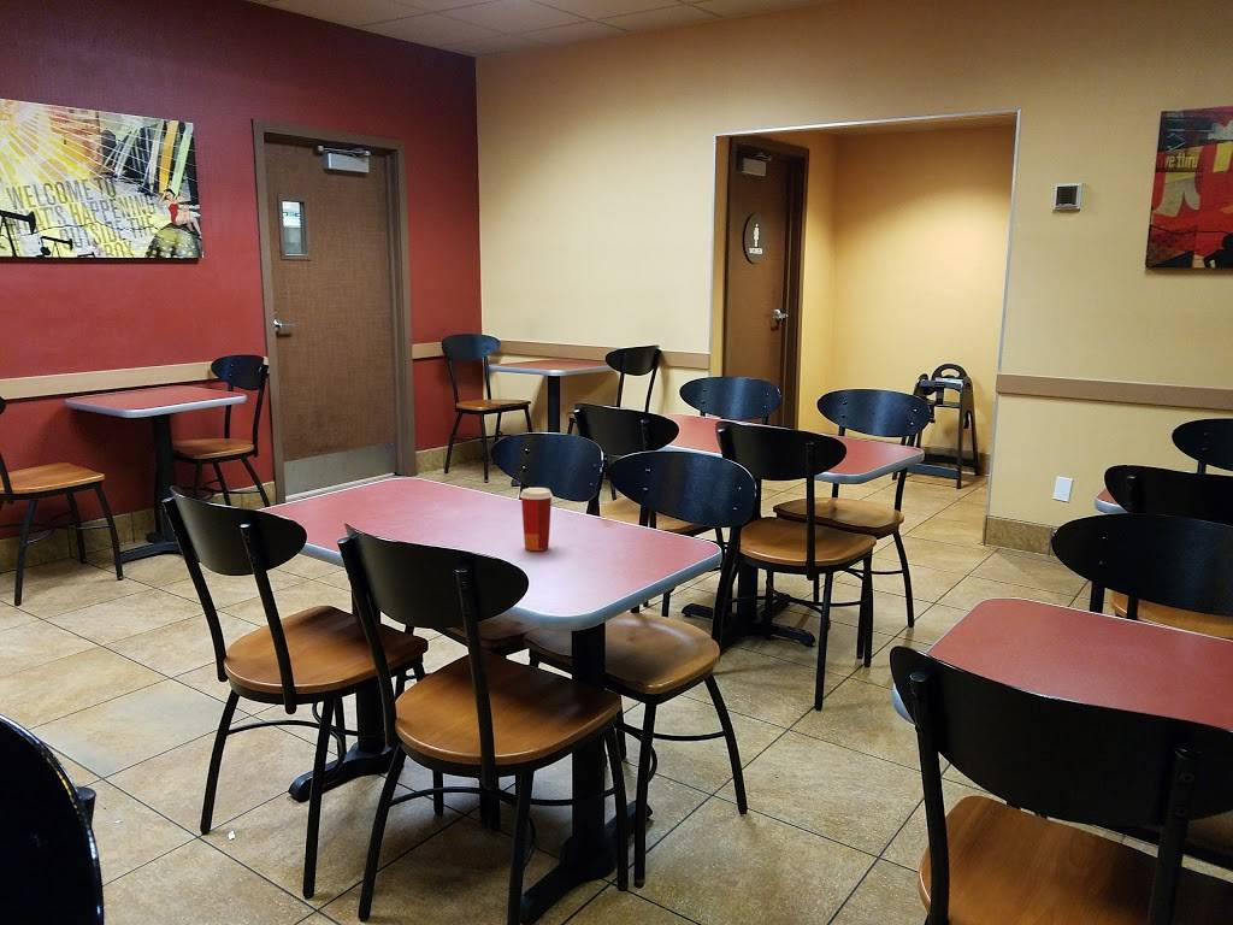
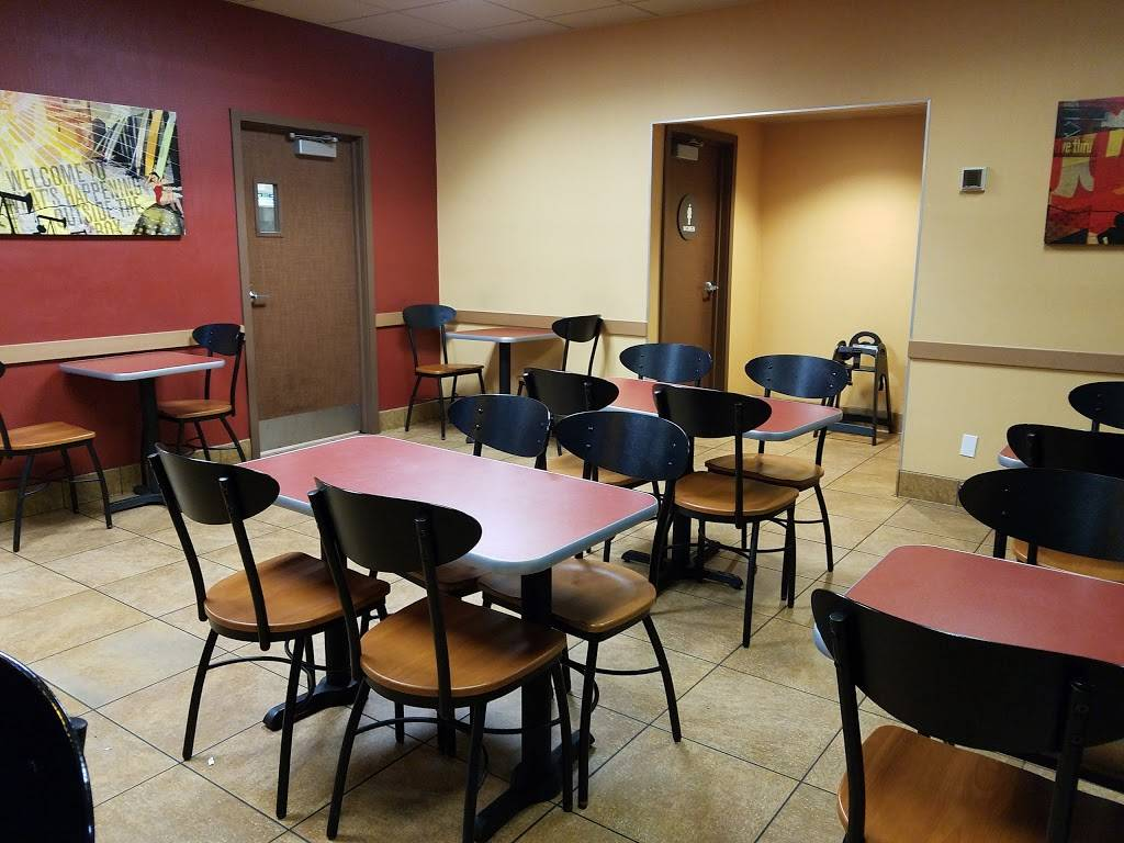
- paper cup (536, 519)
